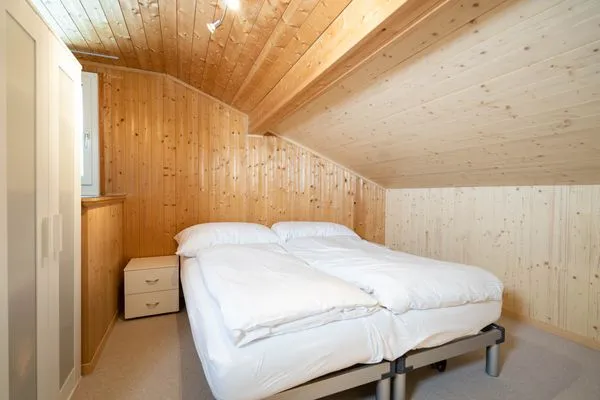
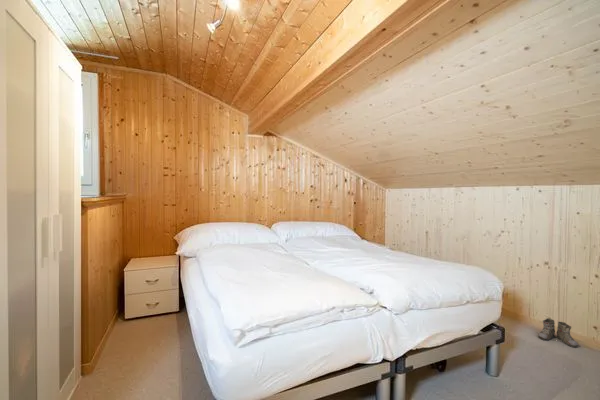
+ boots (554, 331)
